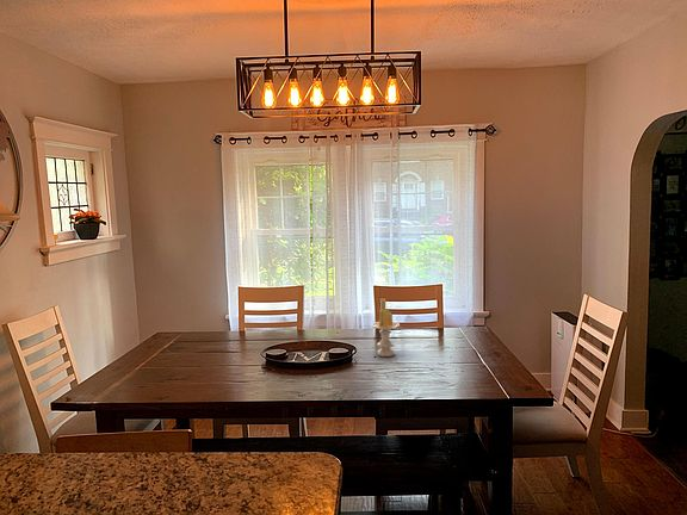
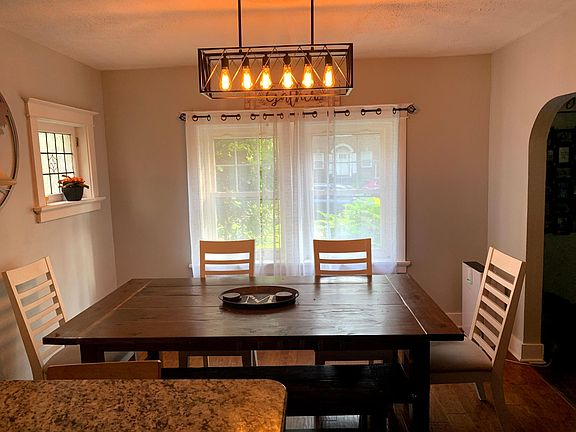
- candle (385, 325)
